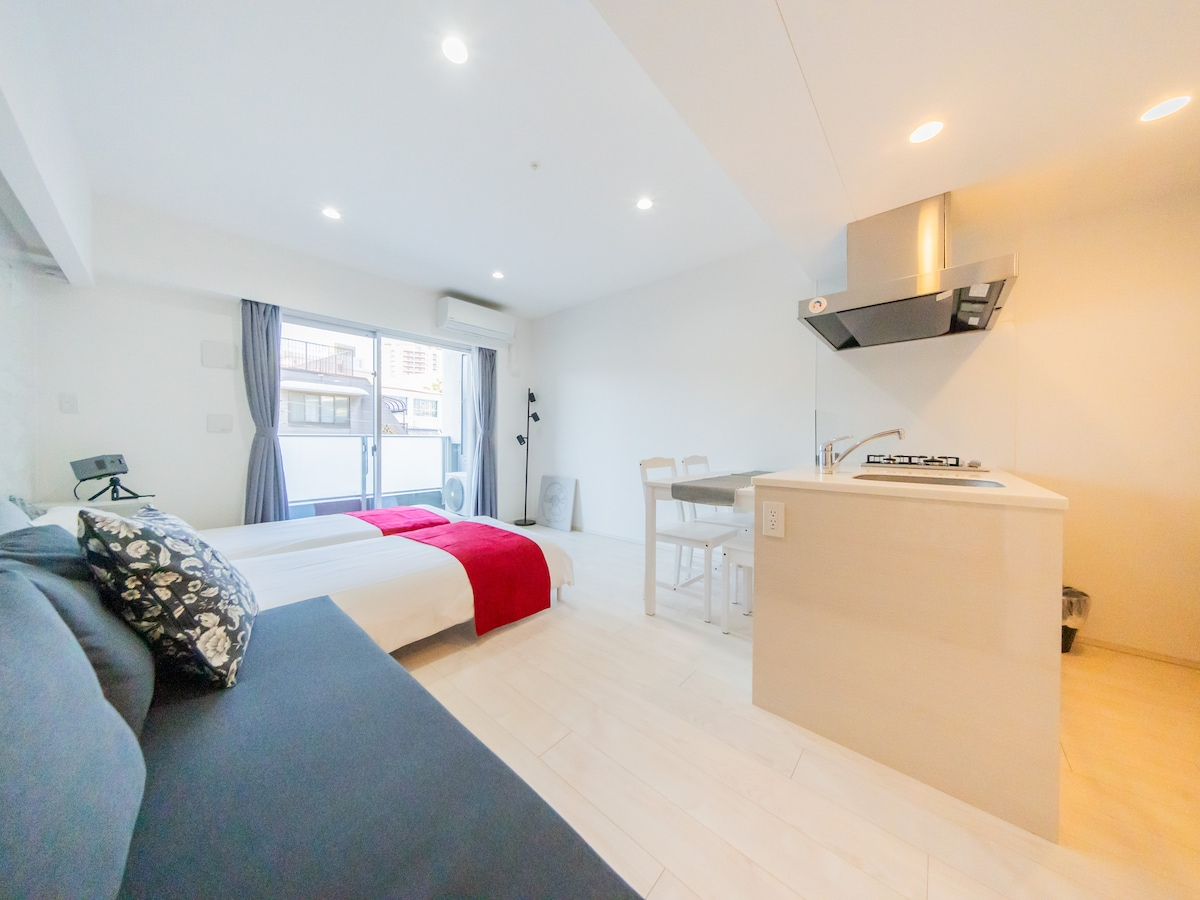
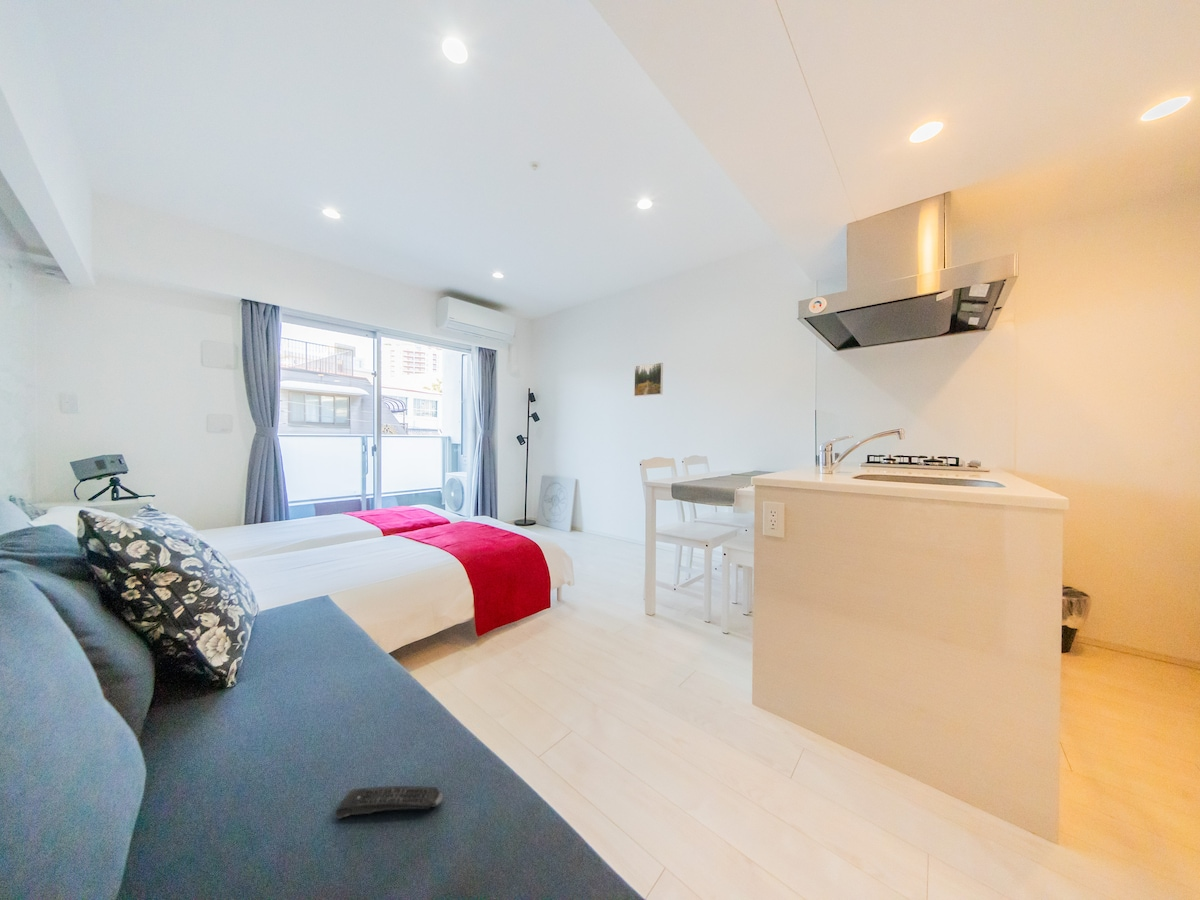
+ remote control (392, 799)
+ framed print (648, 379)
